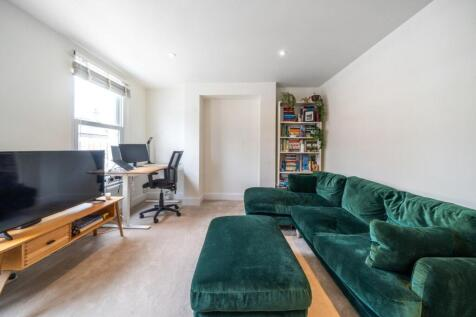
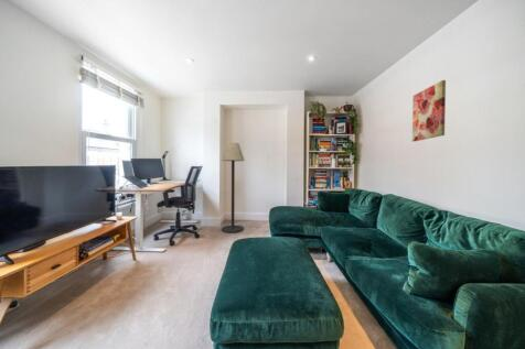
+ floor lamp (233, 186)
+ wall art (427, 113)
